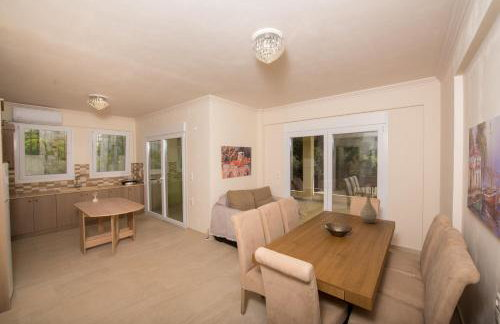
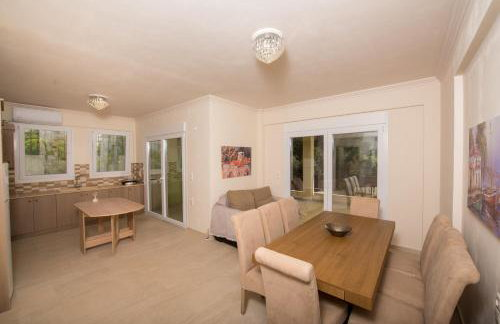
- vase (368, 208)
